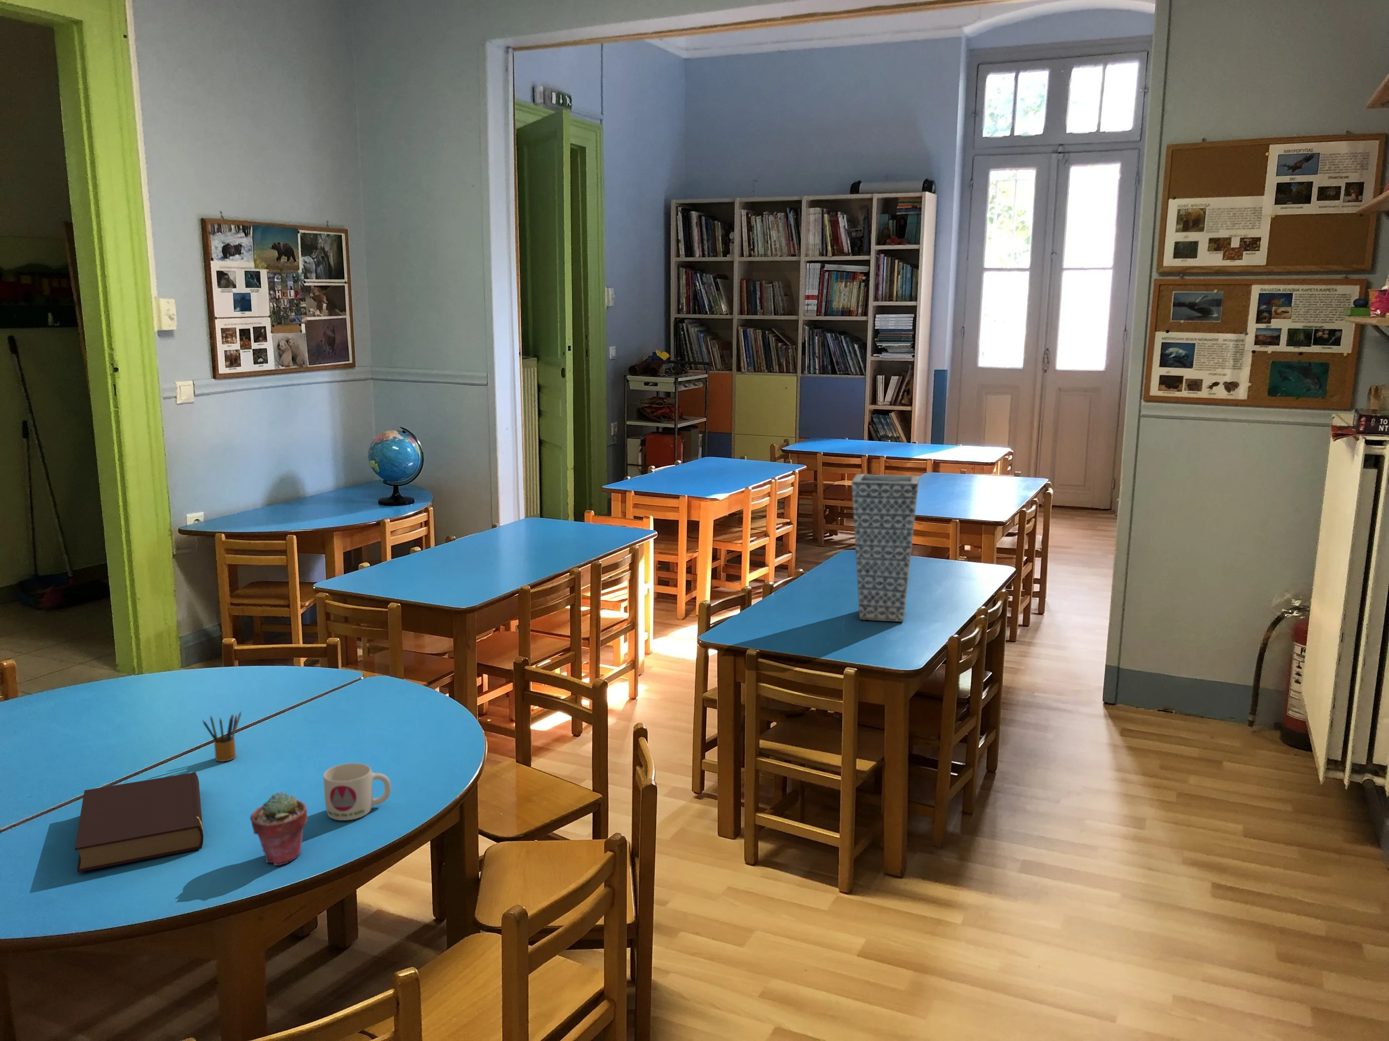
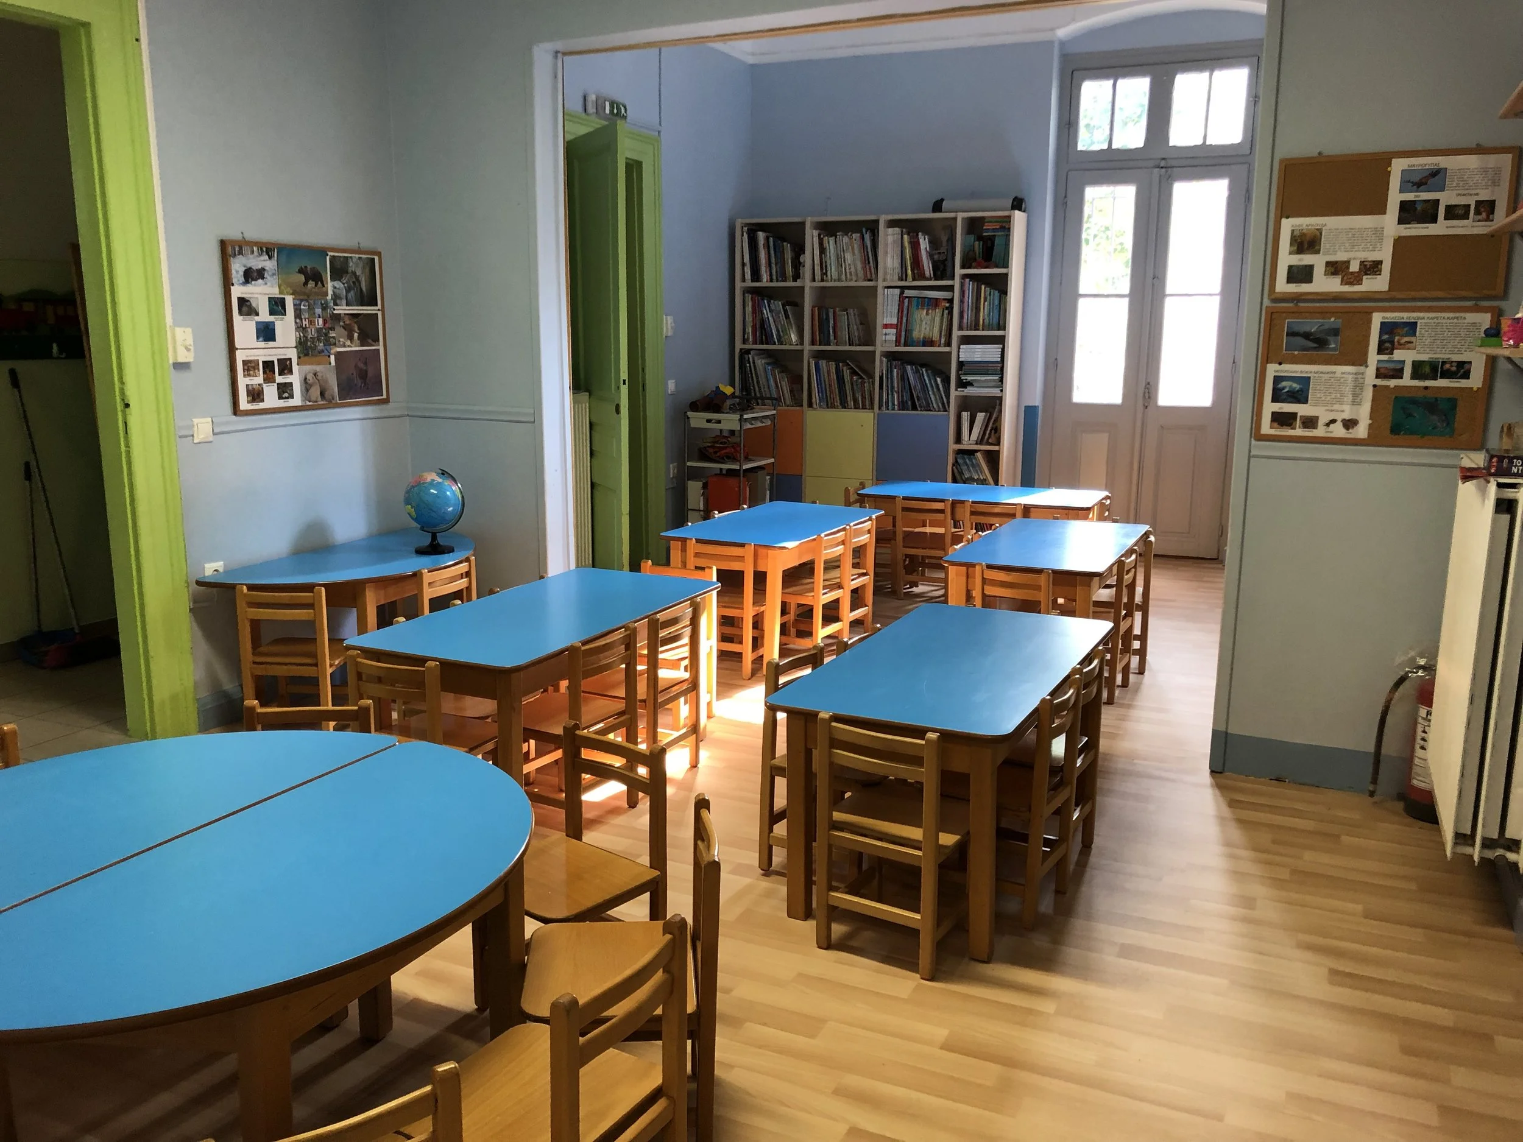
- mug (358, 791)
- pencil box (223, 736)
- potted succulent (280, 823)
- book (142, 818)
- vase (884, 547)
